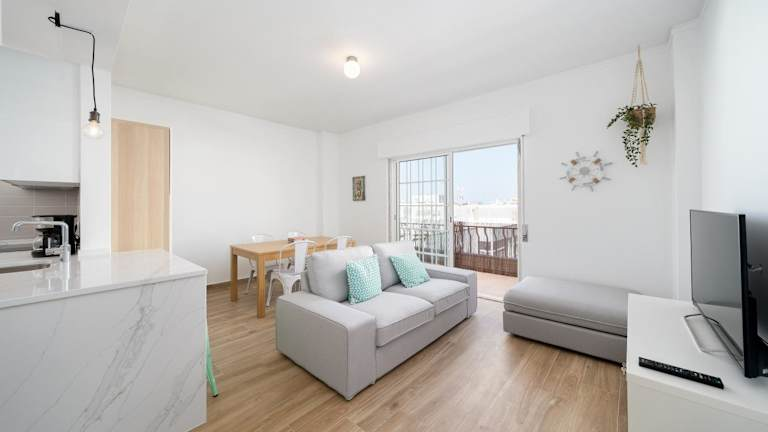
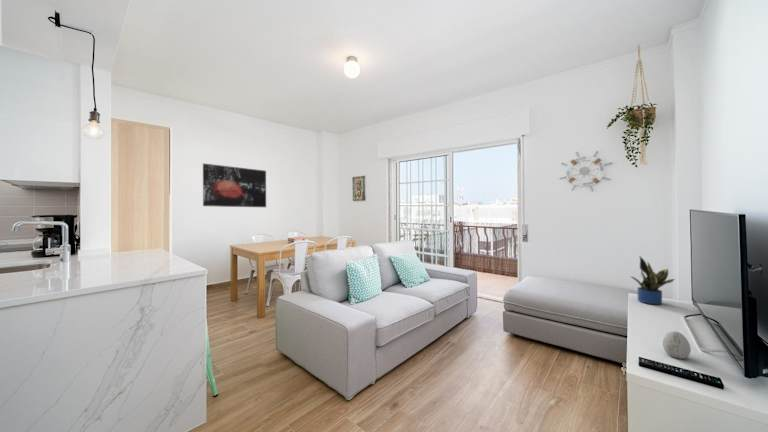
+ potted plant (651, 279)
+ decorative egg (676, 343)
+ wall art (236, 187)
